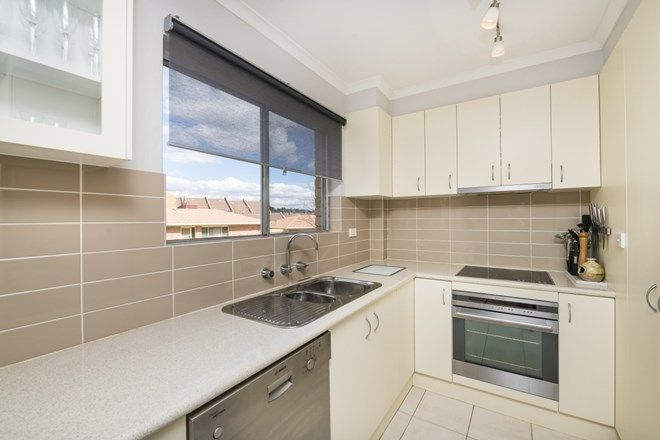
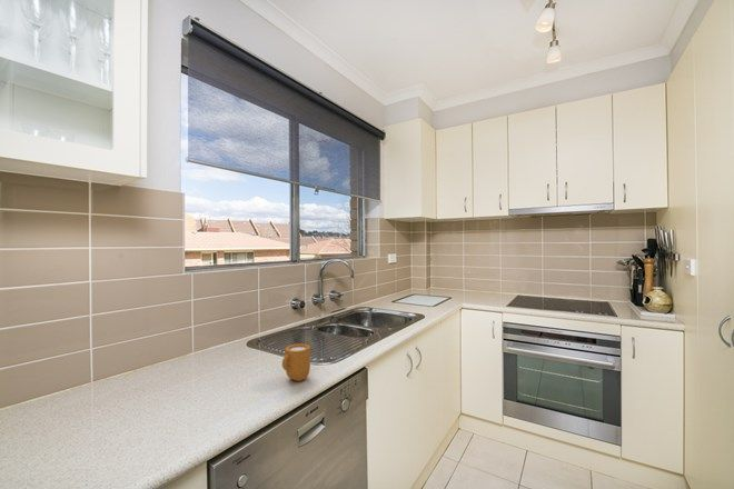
+ mug (295, 363)
